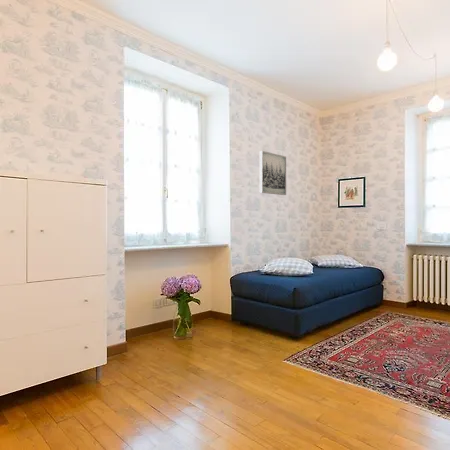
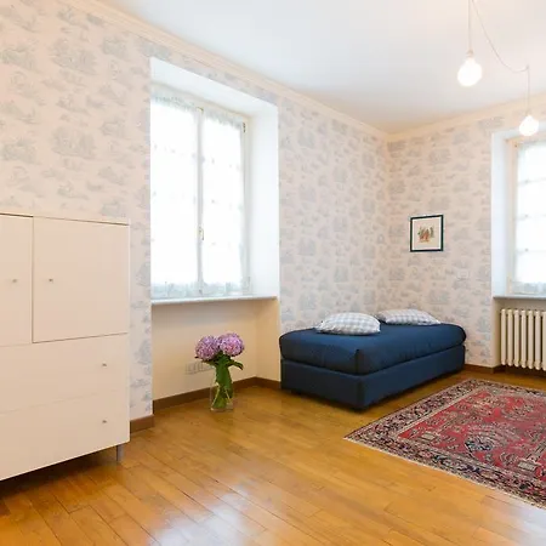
- wall art (273, 173)
